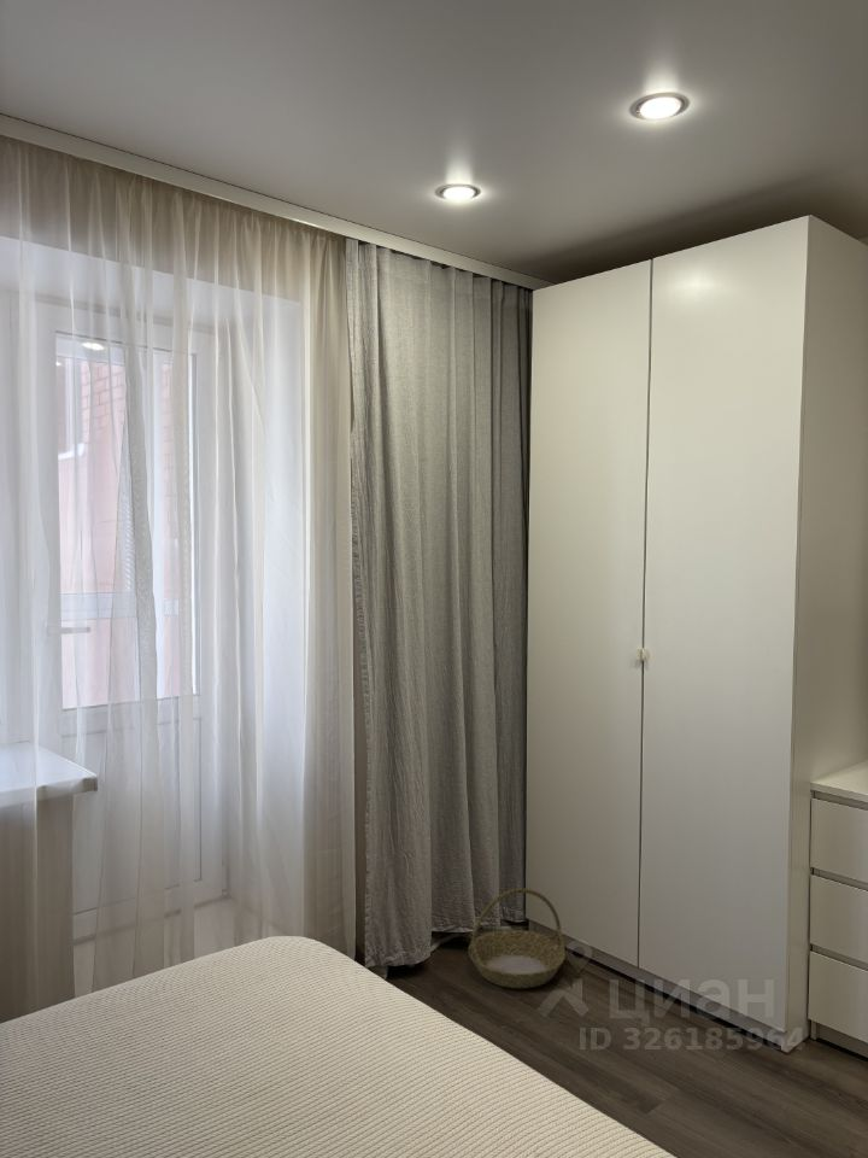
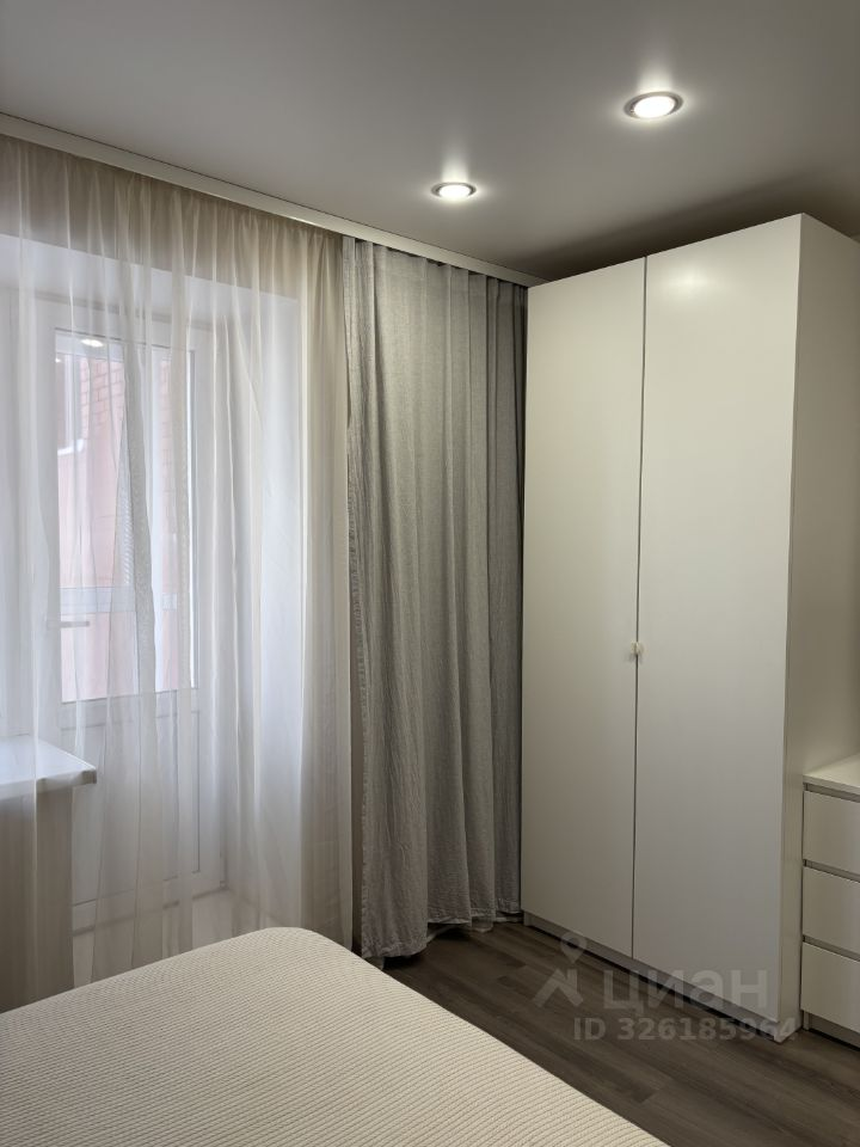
- basket (516, 930)
